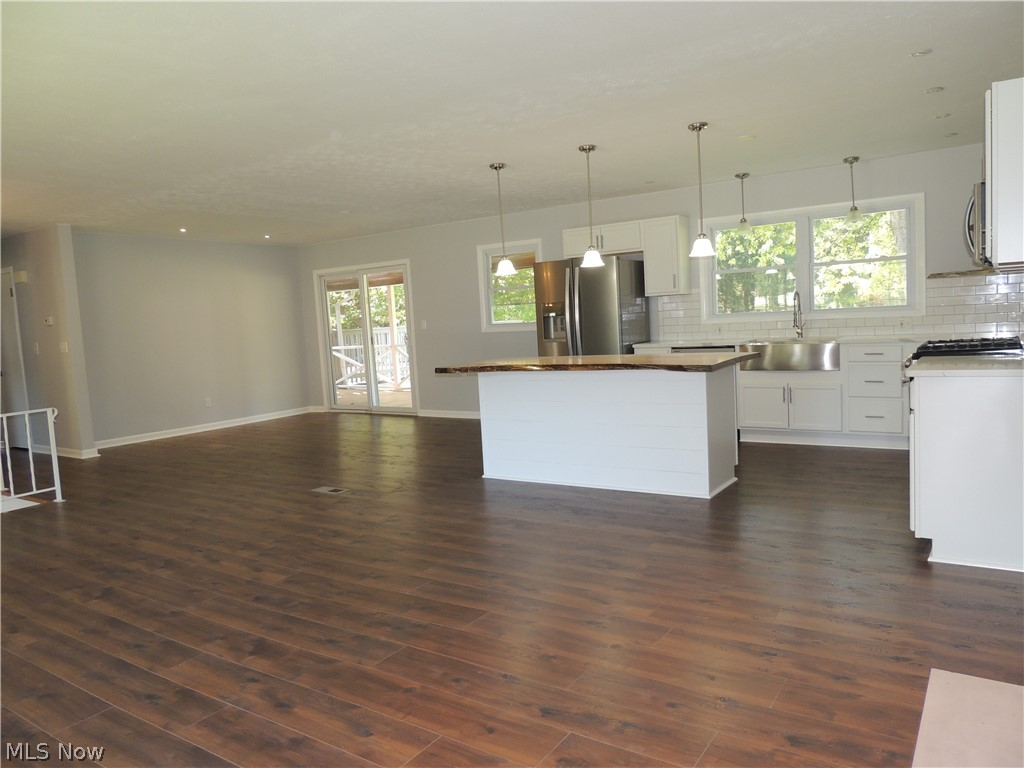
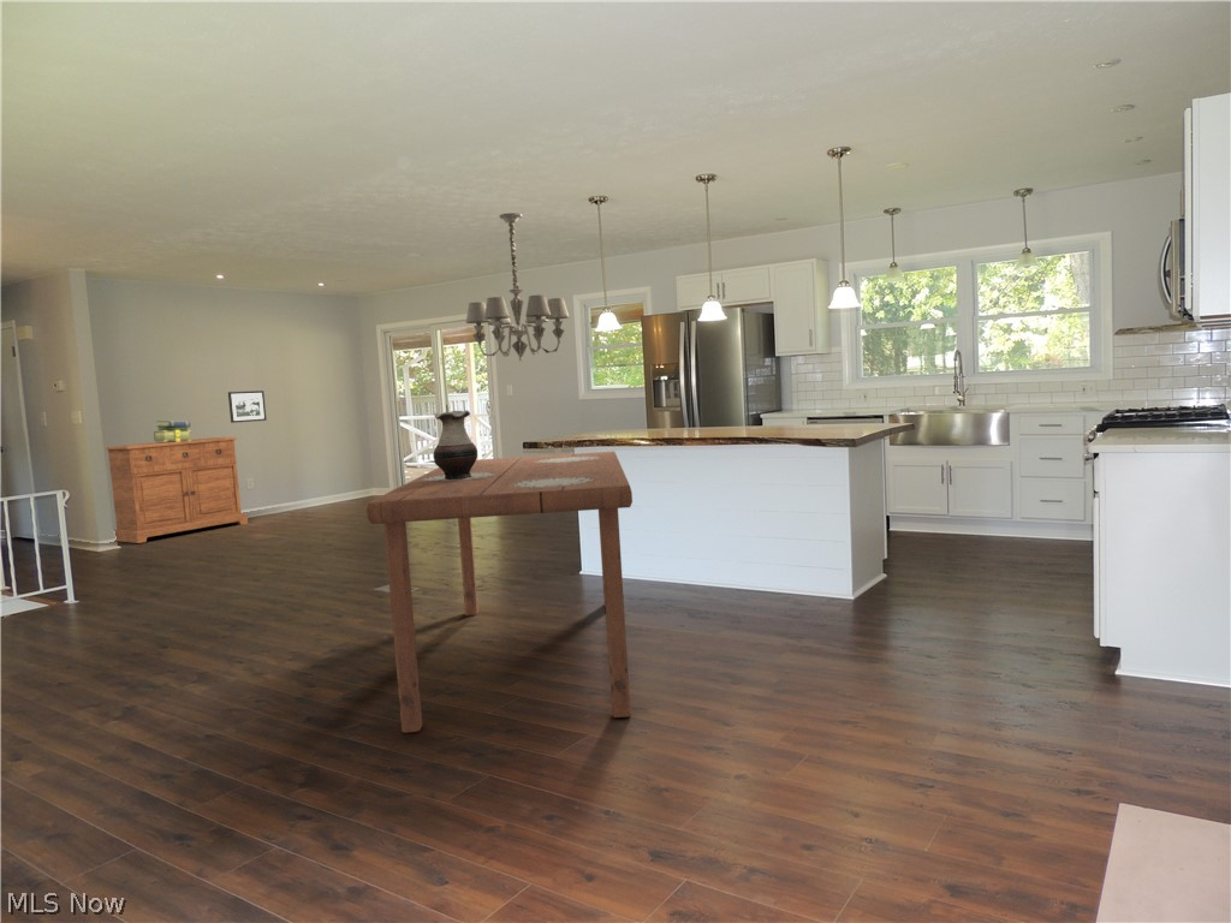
+ table (527, 513)
+ stack of books (172, 430)
+ picture frame (246, 406)
+ sideboard (178, 487)
+ vase (454, 443)
+ chandelier (516, 288)
